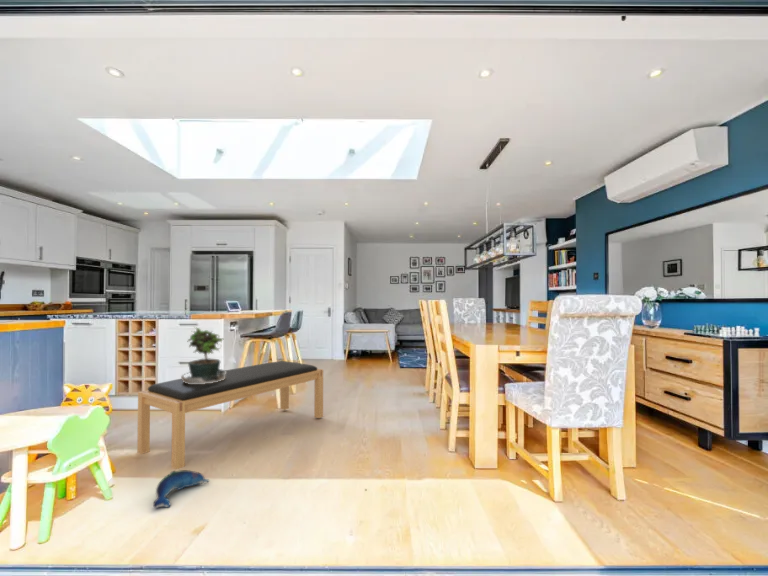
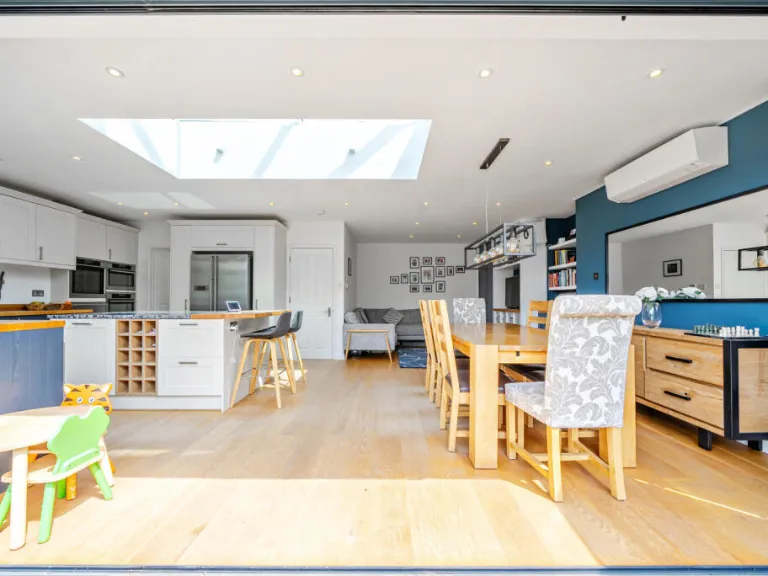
- bench (240, 398)
- potted plant (205, 352)
- plush toy (177, 484)
